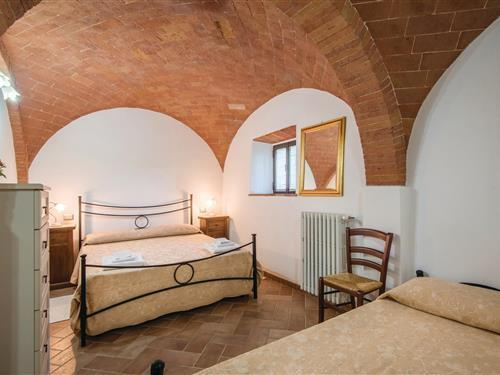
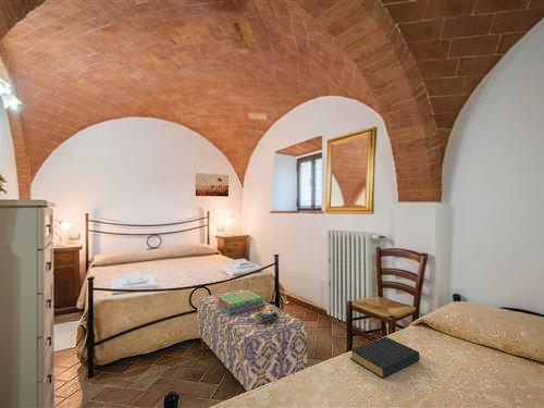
+ stack of books (239, 301)
+ bench (245, 337)
+ hardback book (384, 355)
+ wall art (212, 185)
+ decorative bowl (269, 311)
